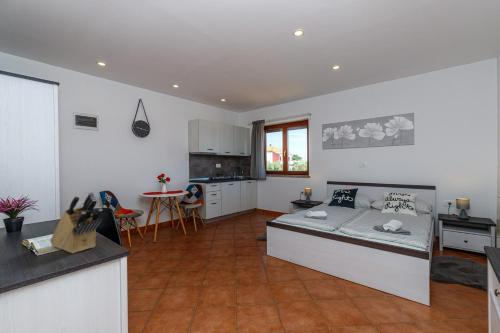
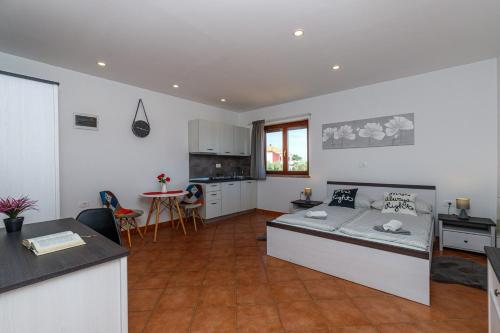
- knife block (76, 219)
